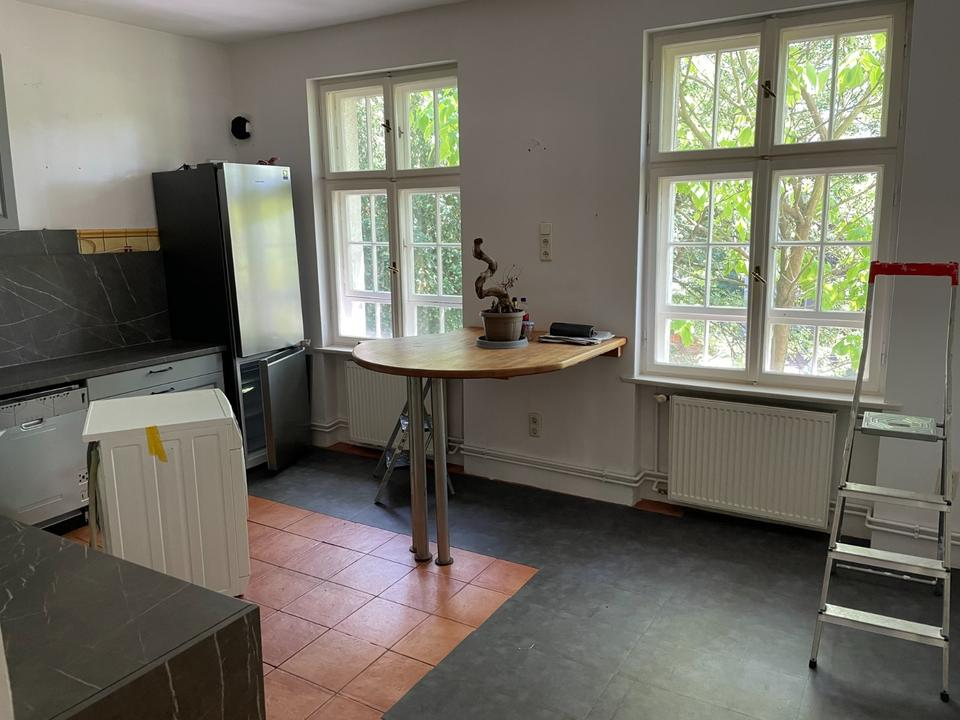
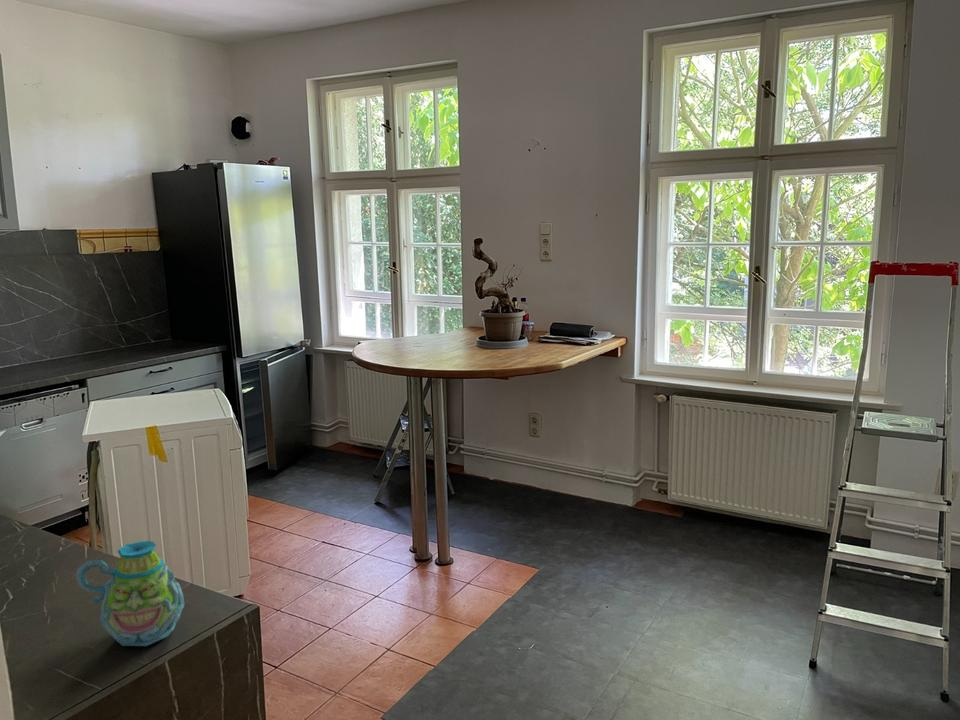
+ mug (131, 592)
